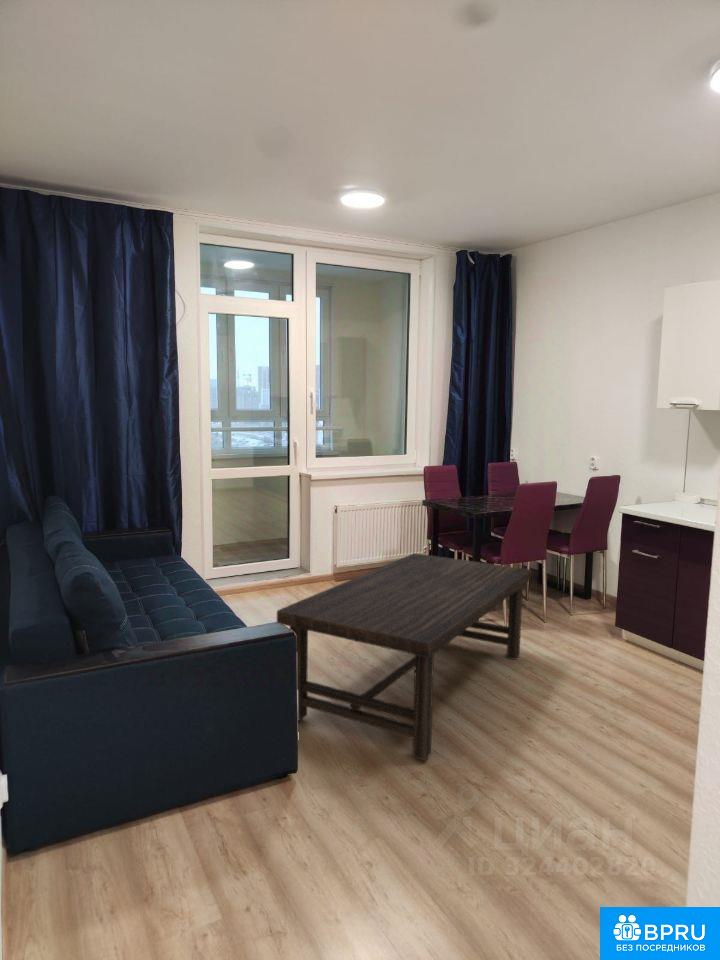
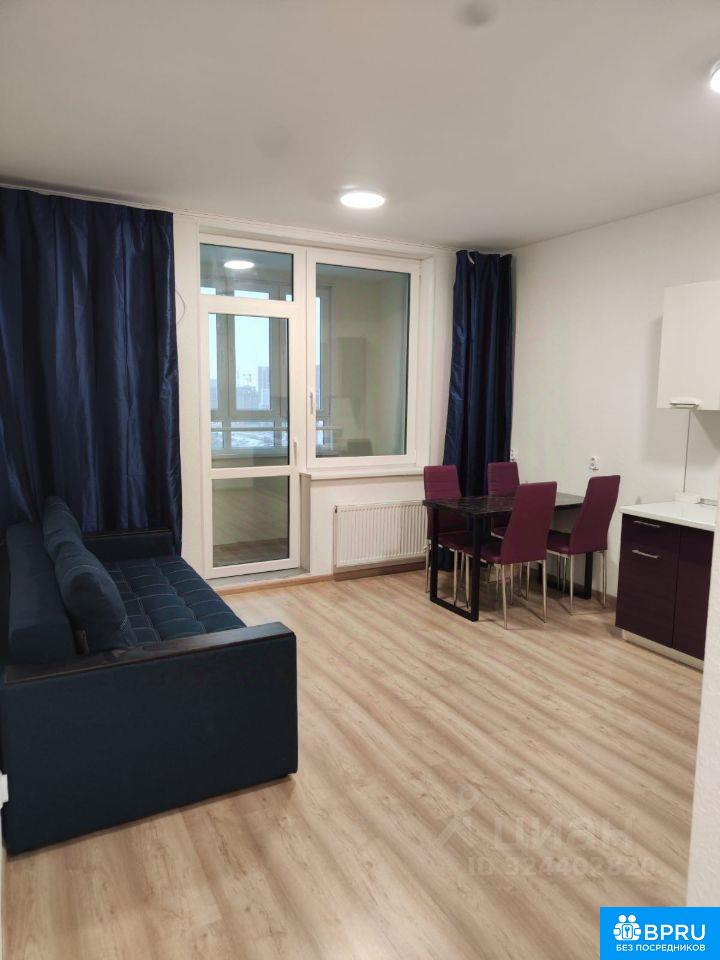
- coffee table (418, 636)
